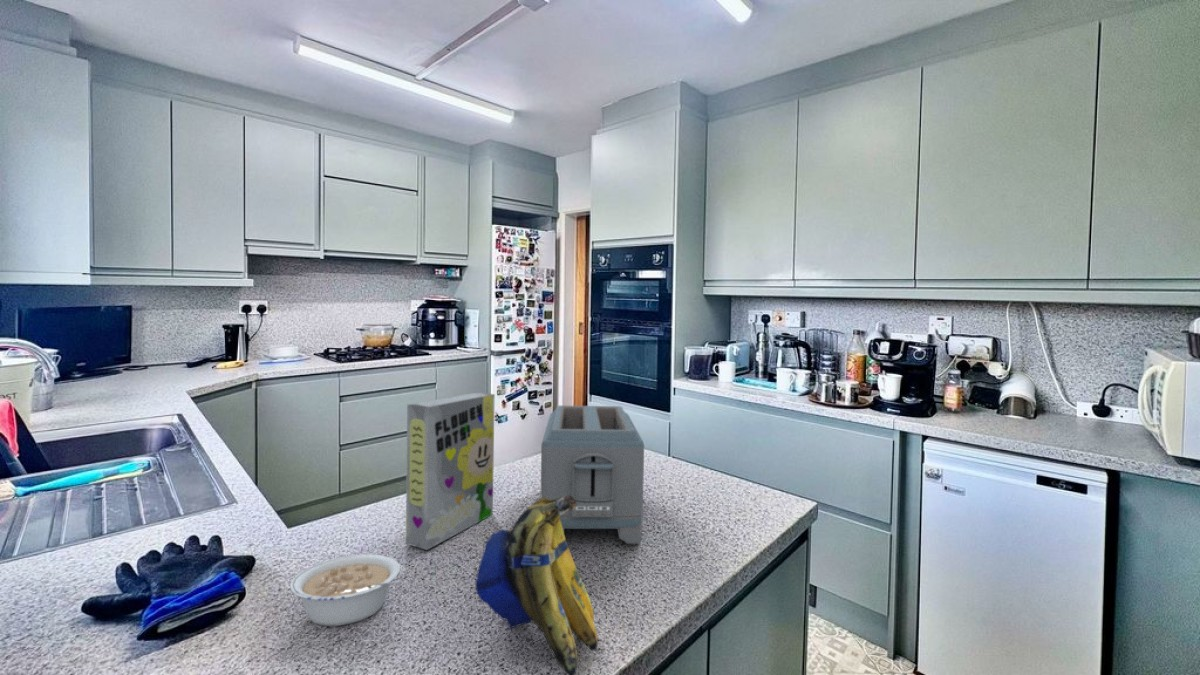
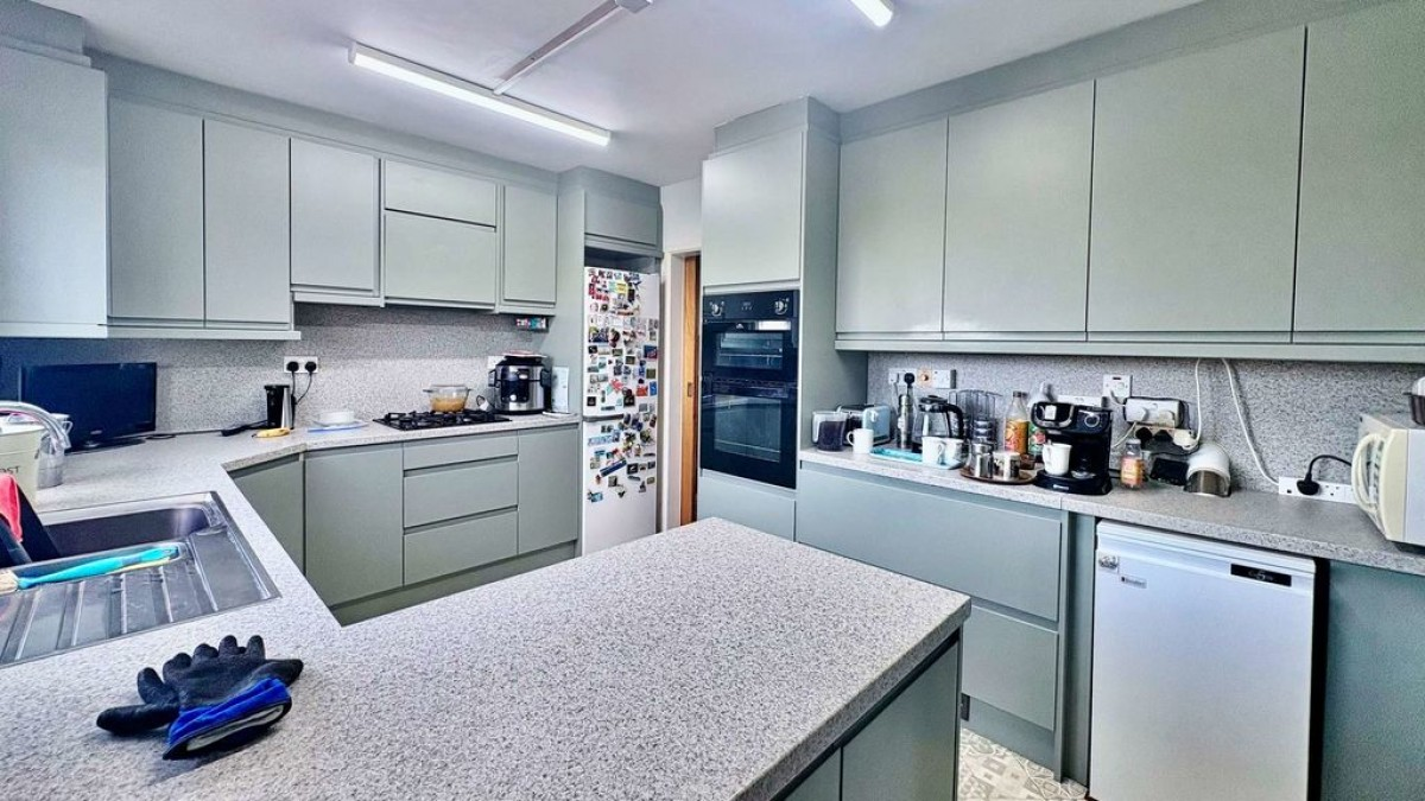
- legume (351, 587)
- banana (541, 567)
- toaster (590, 467)
- cereal box (453, 463)
